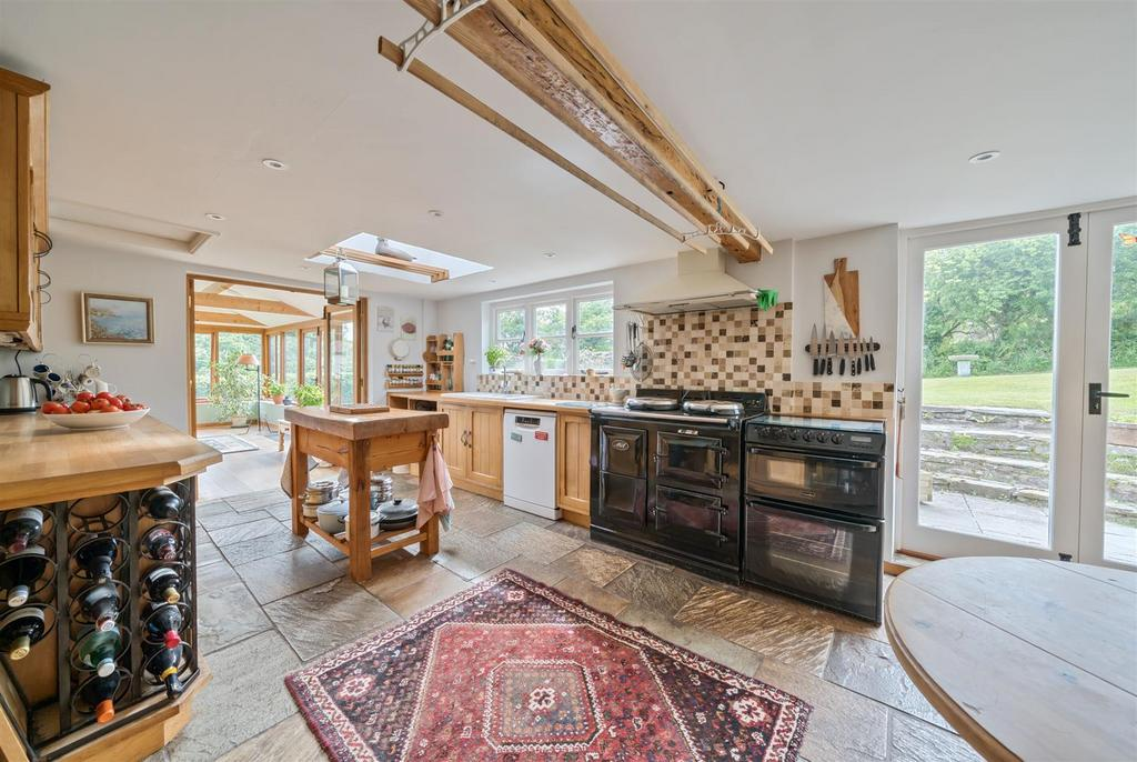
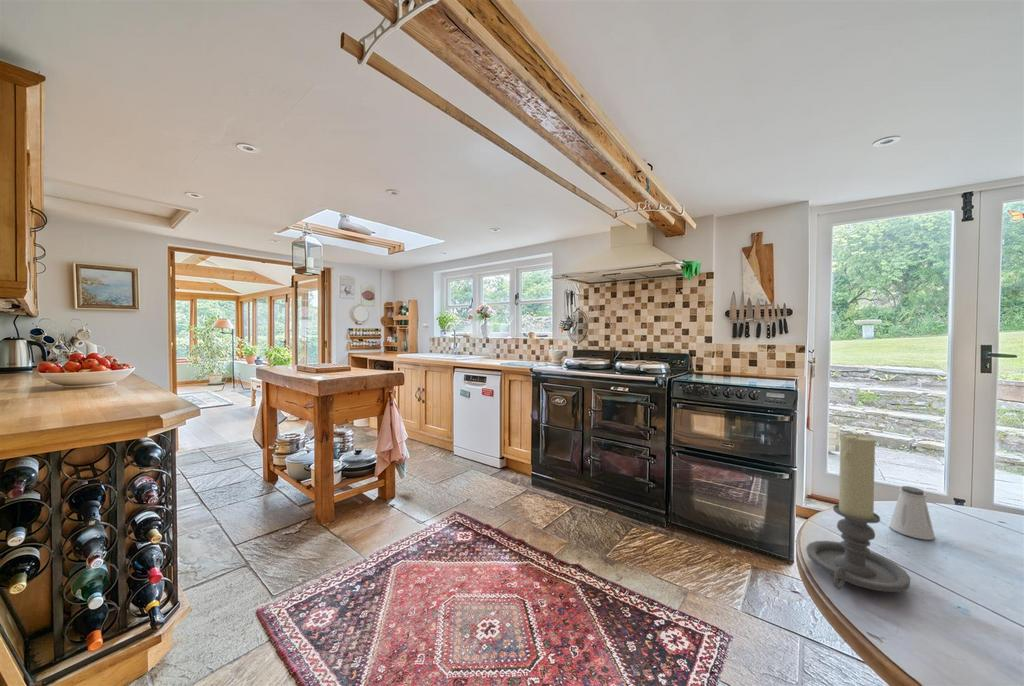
+ candle holder (853, 505)
+ saltshaker (912, 510)
